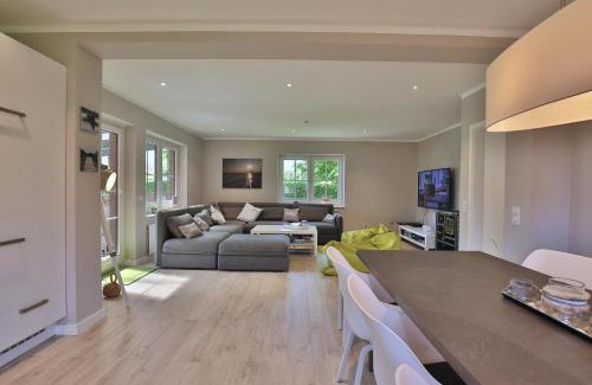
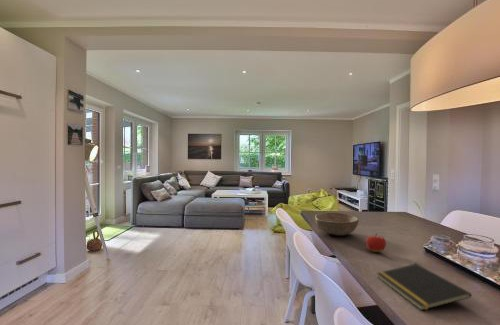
+ notepad (418, 283)
+ bowl (336, 225)
+ fruit (375, 243)
